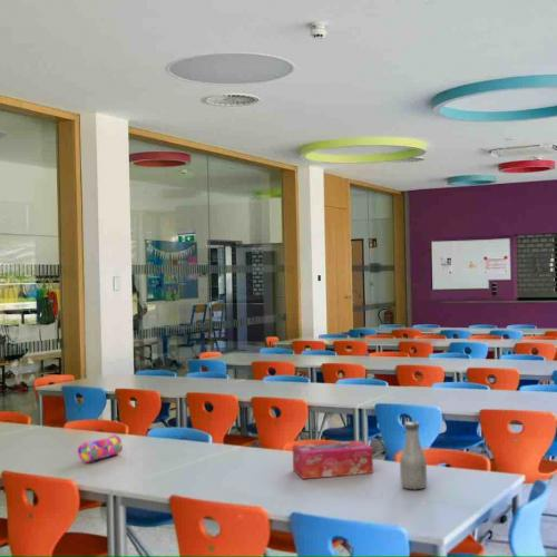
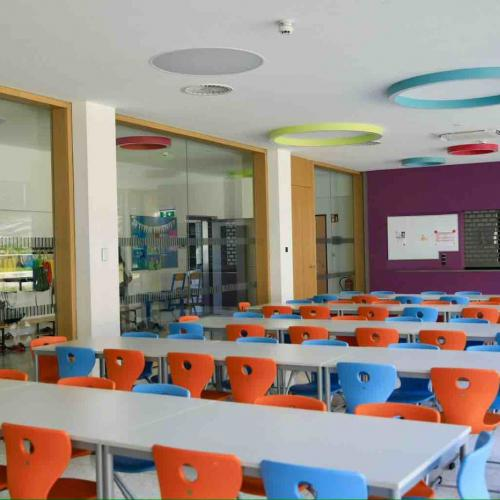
- bottle (412, 455)
- pencil case (100, 448)
- tissue box (332, 459)
